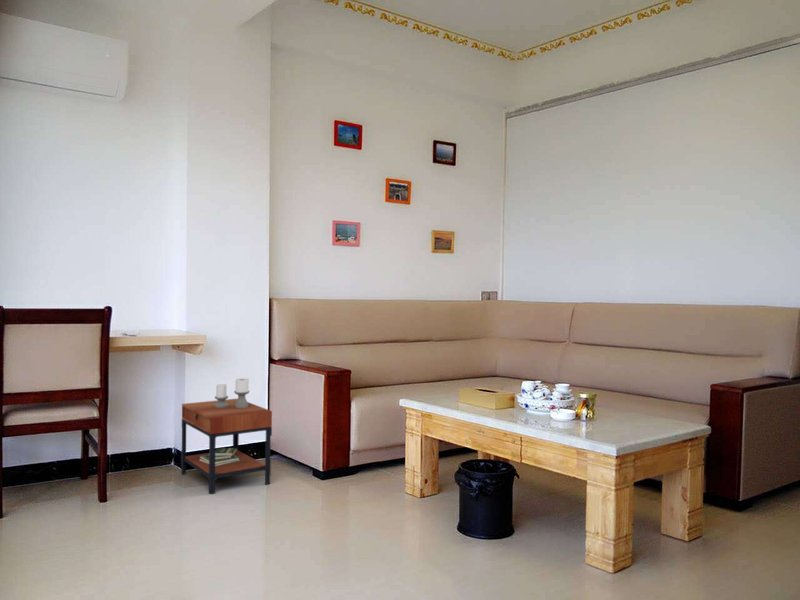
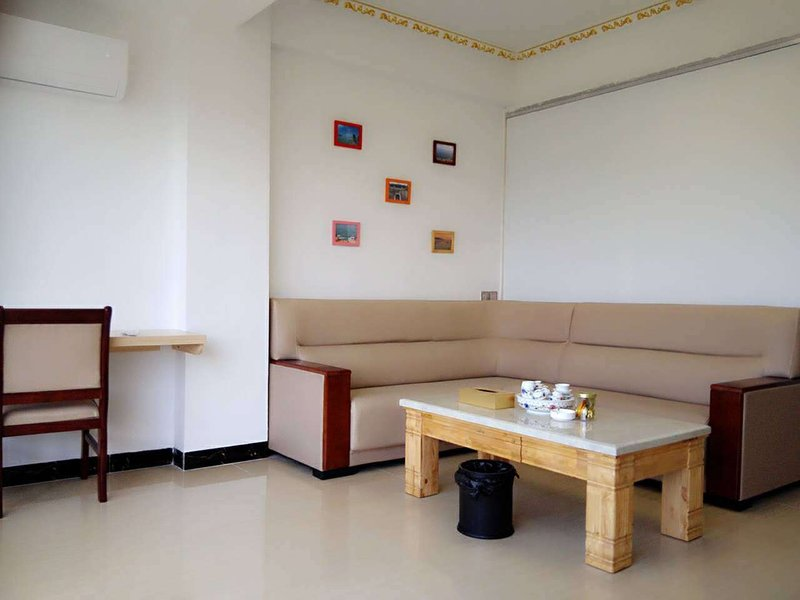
- side table (225, 429)
